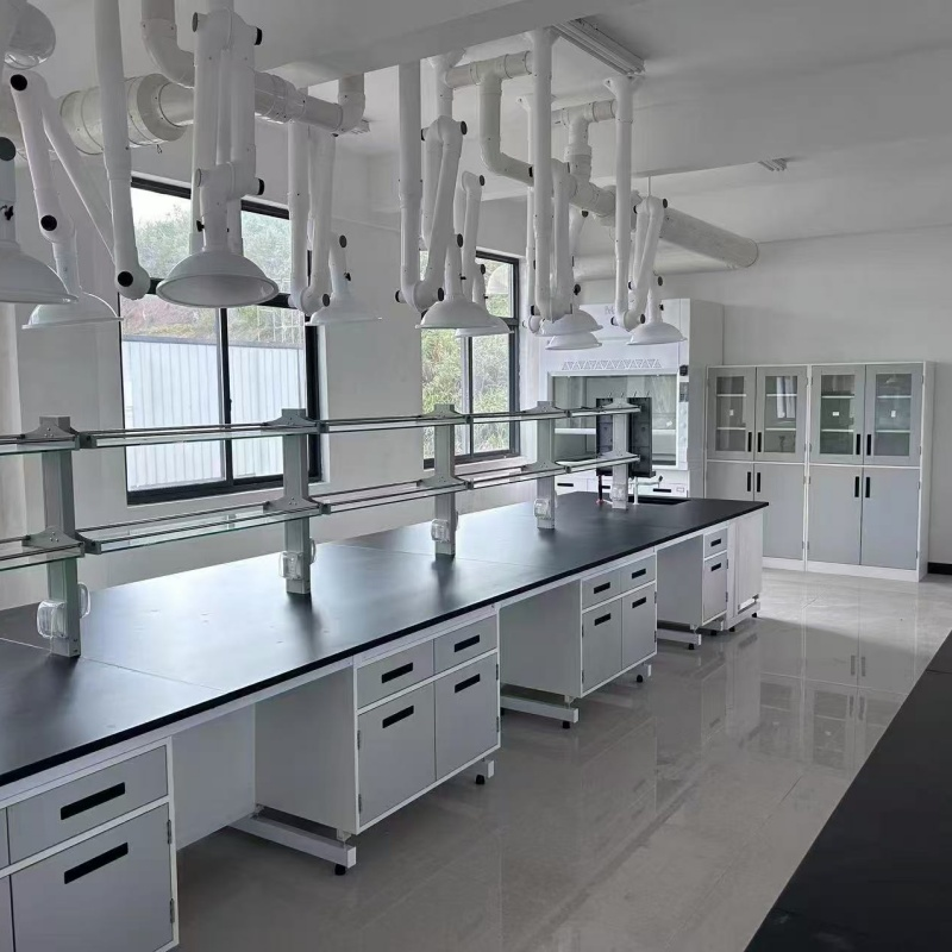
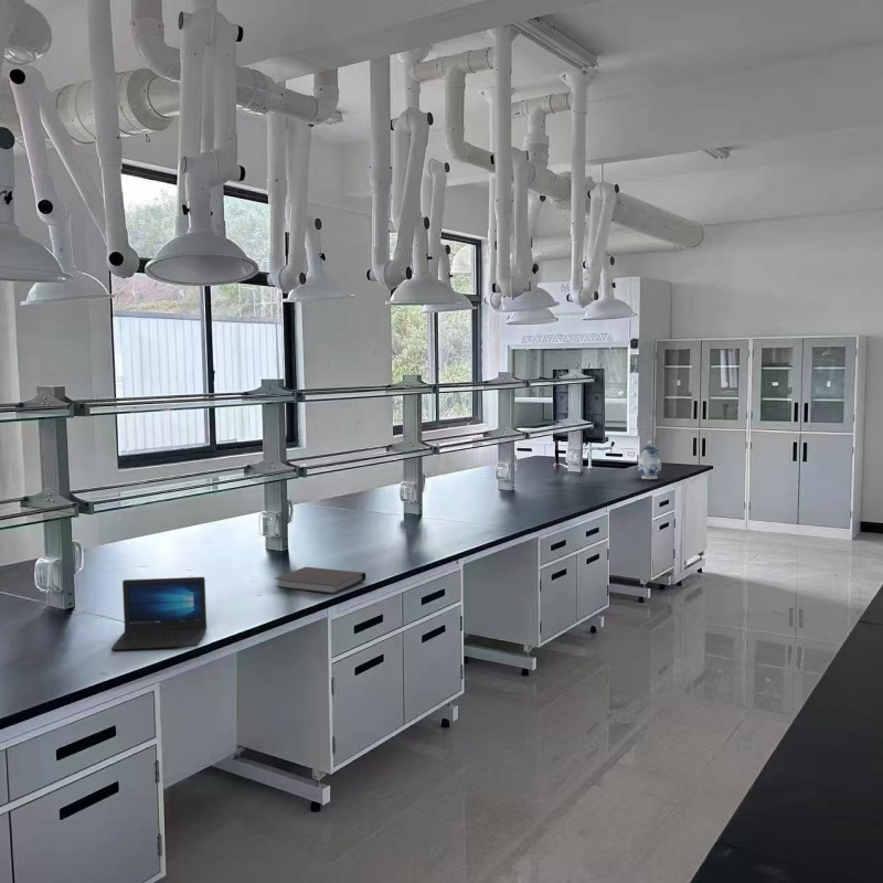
+ teapot (649, 459)
+ notebook (320, 579)
+ laptop (159, 611)
